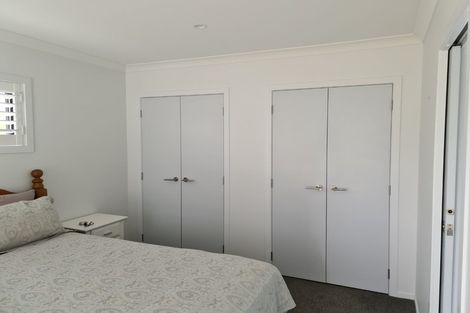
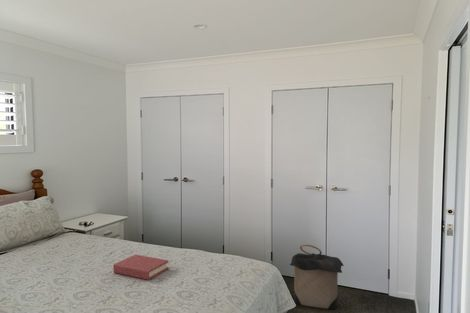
+ hardback book (141, 266)
+ laundry hamper (316, 272)
